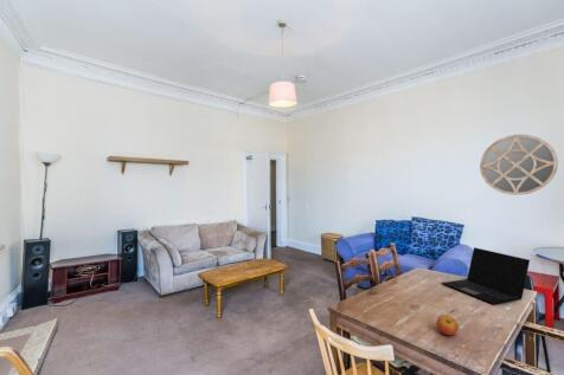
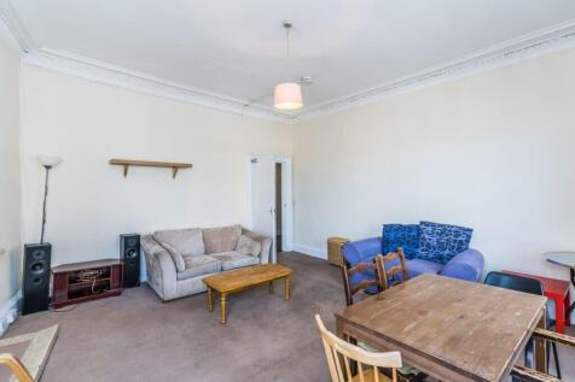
- laptop (482, 272)
- apple (447, 324)
- home mirror (515, 164)
